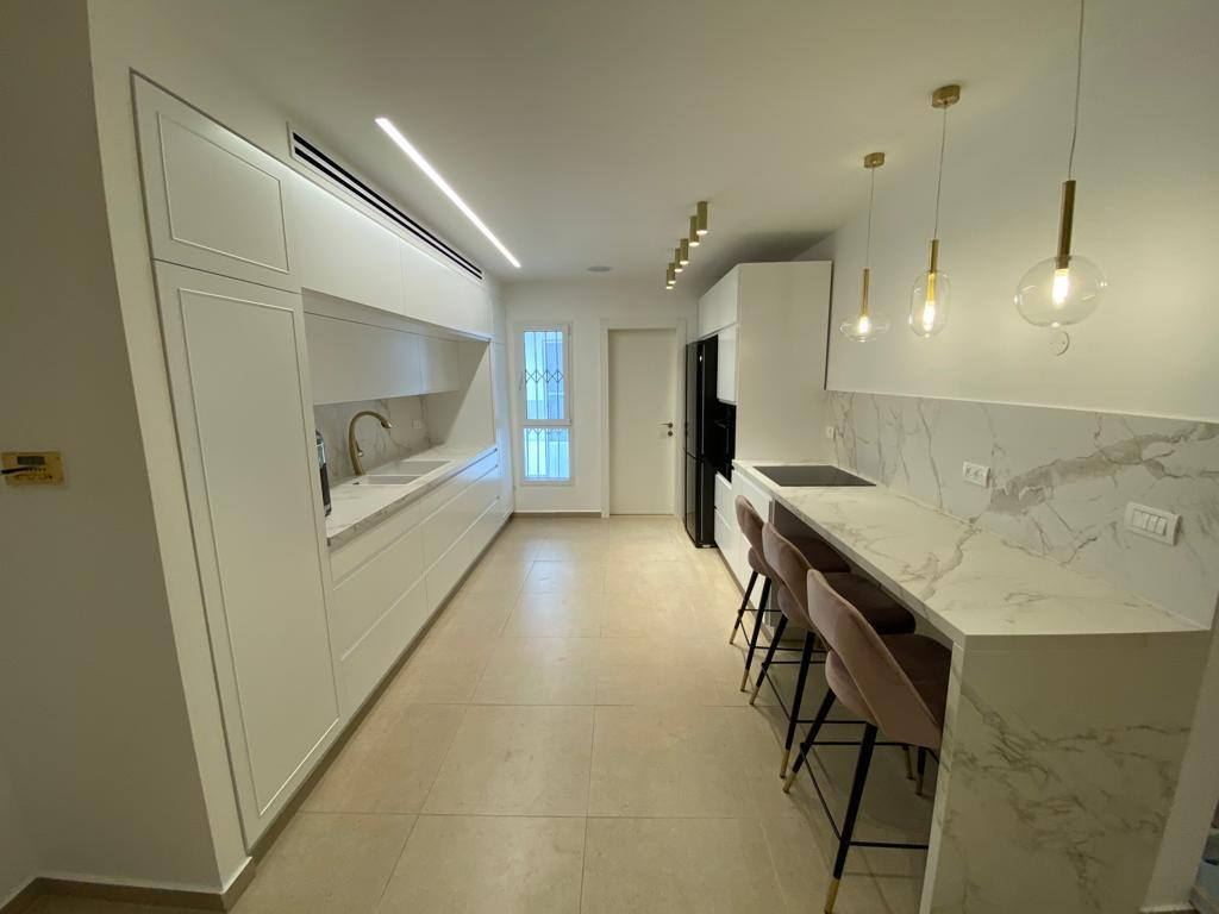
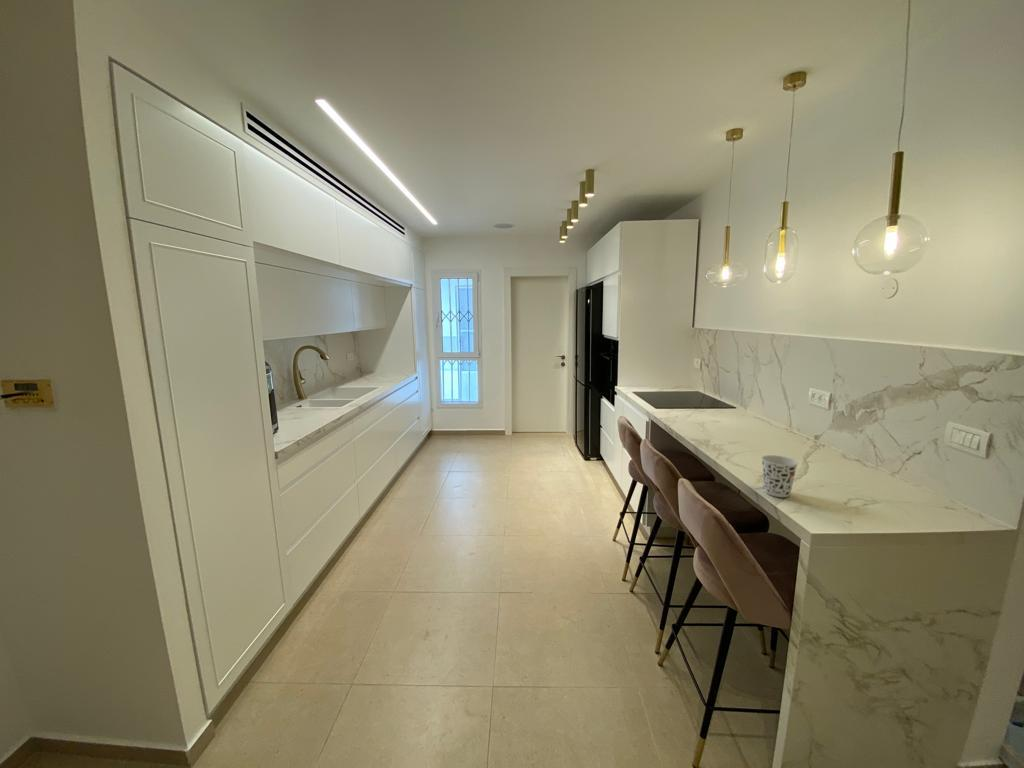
+ cup (777, 476)
